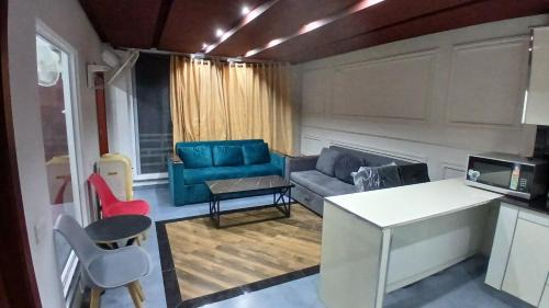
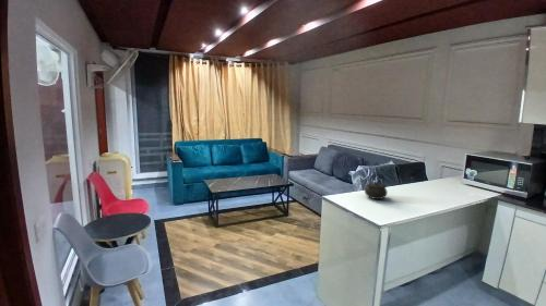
+ kettle (377, 185)
